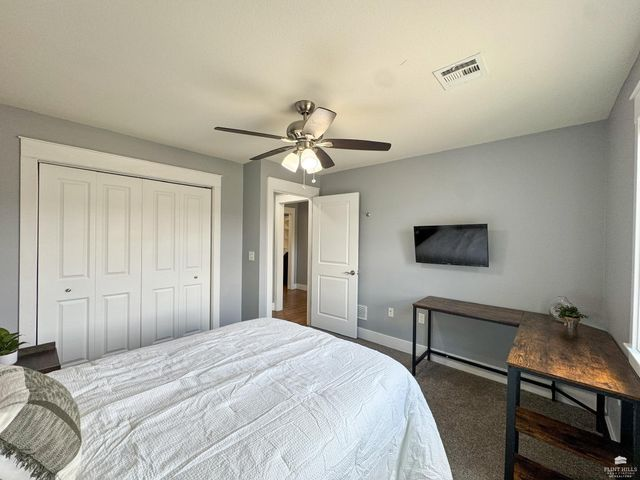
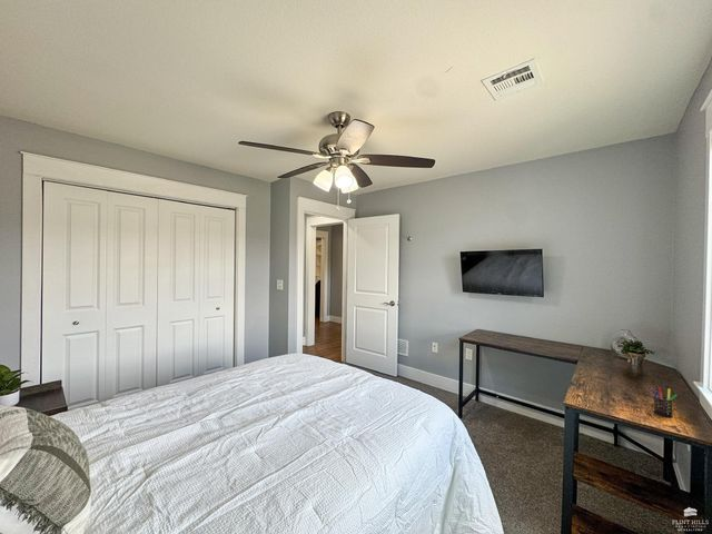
+ pen holder (664, 400)
